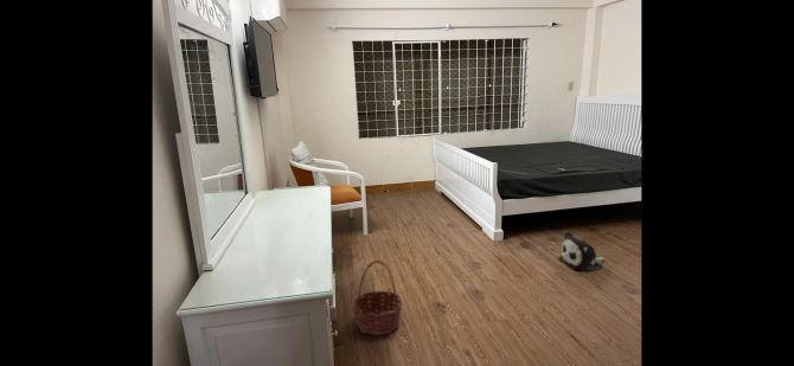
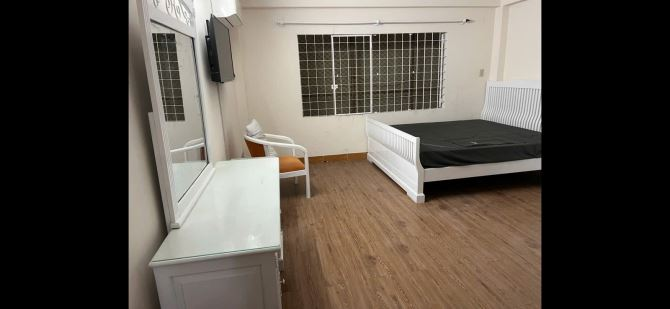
- plush toy (585, 248)
- basket (376, 293)
